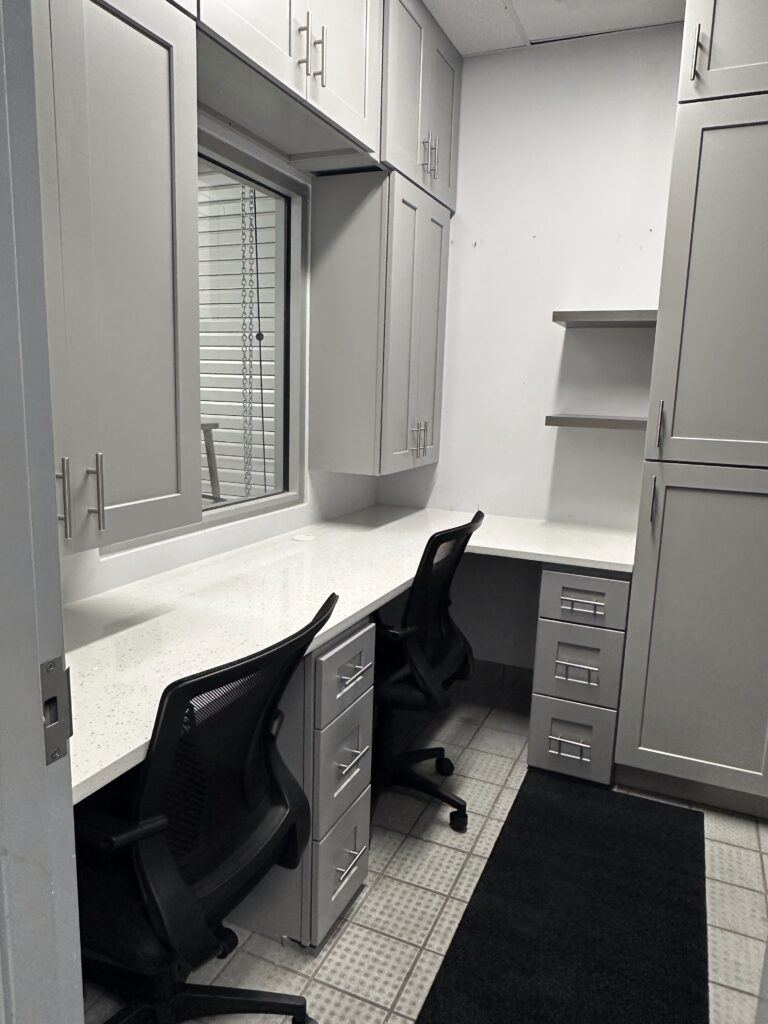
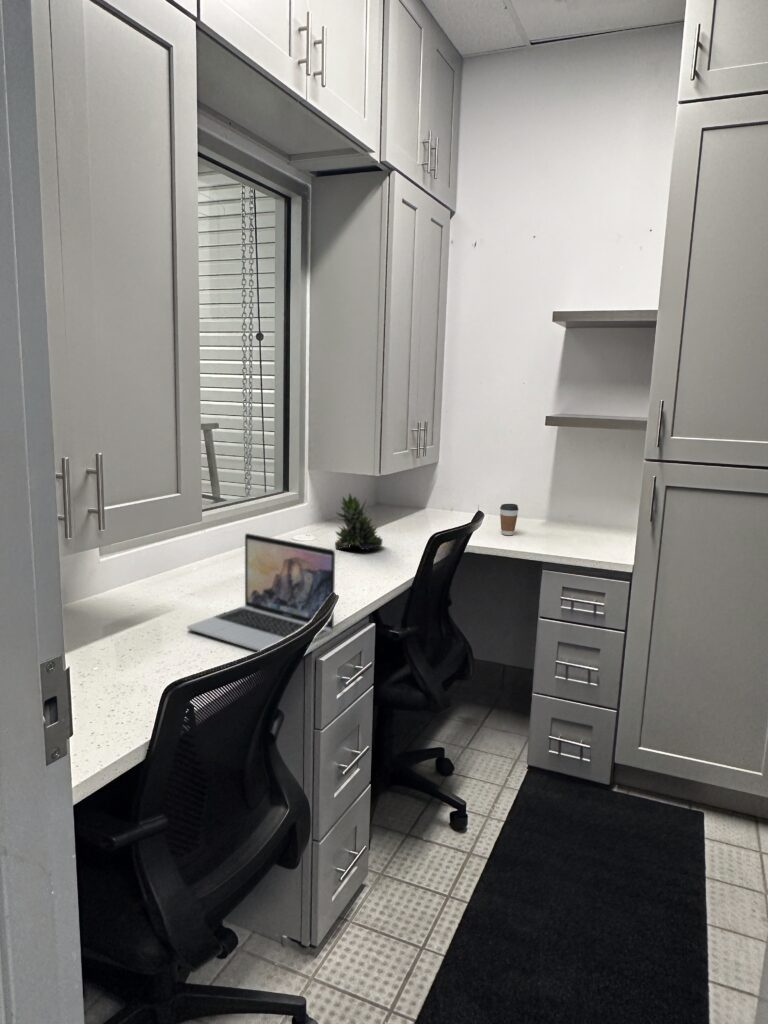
+ succulent plant (356, 519)
+ coffee cup (508, 519)
+ laptop (260, 590)
